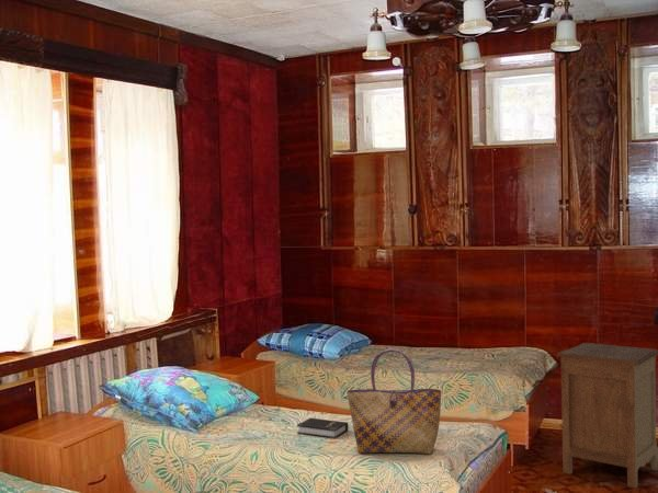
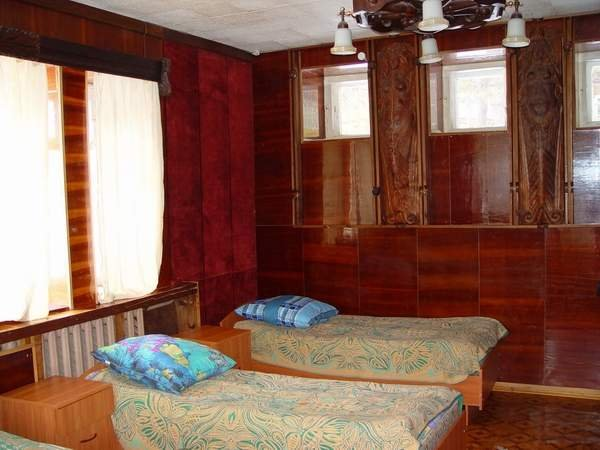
- tote bag (394, 400)
- hardback book (322, 427)
- nightstand (611, 410)
